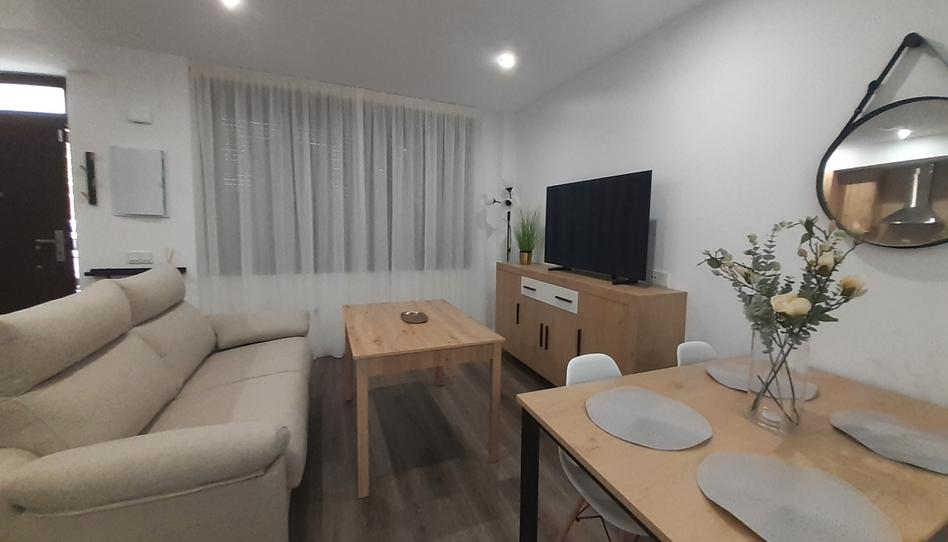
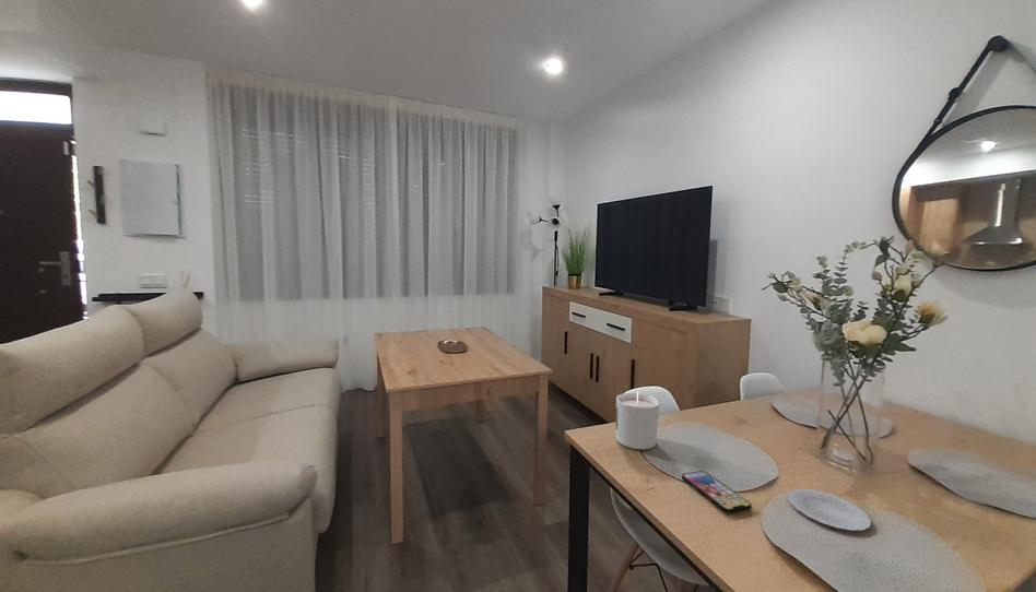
+ candle (636, 416)
+ smartphone (714, 489)
+ plate (829, 494)
